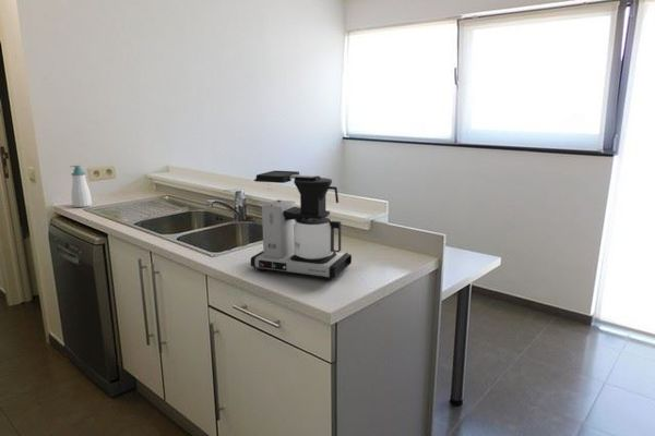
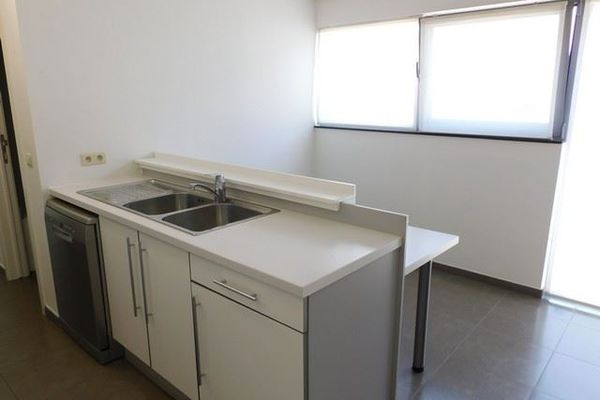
- coffee maker (300, 222)
- soap bottle (80, 185)
